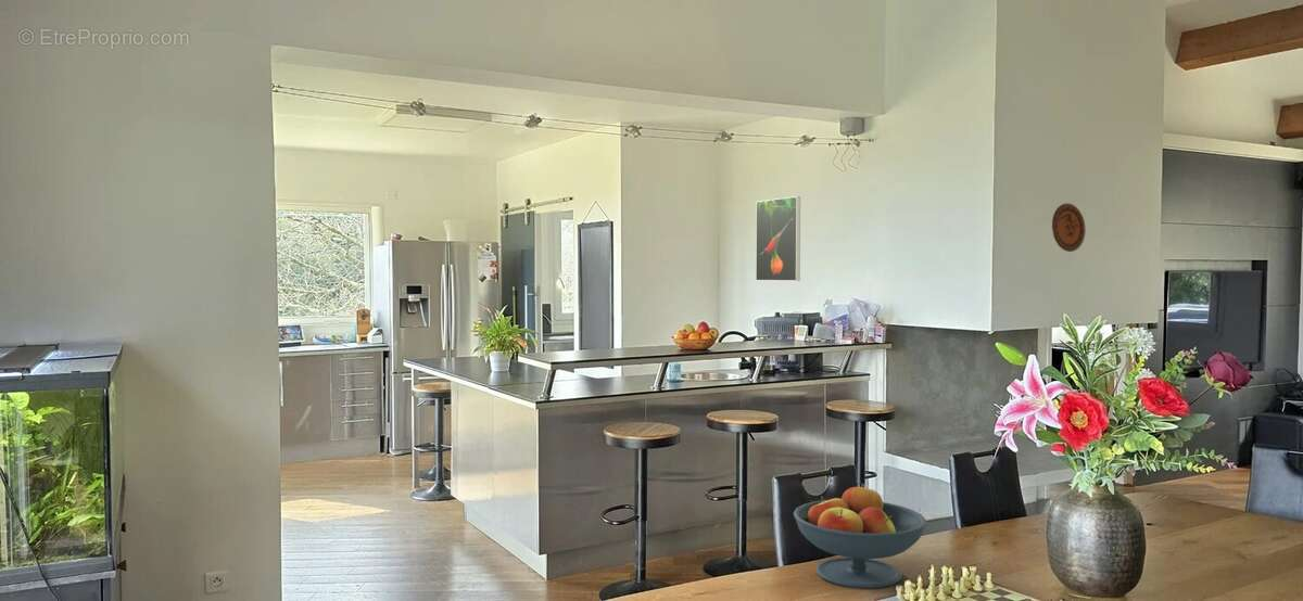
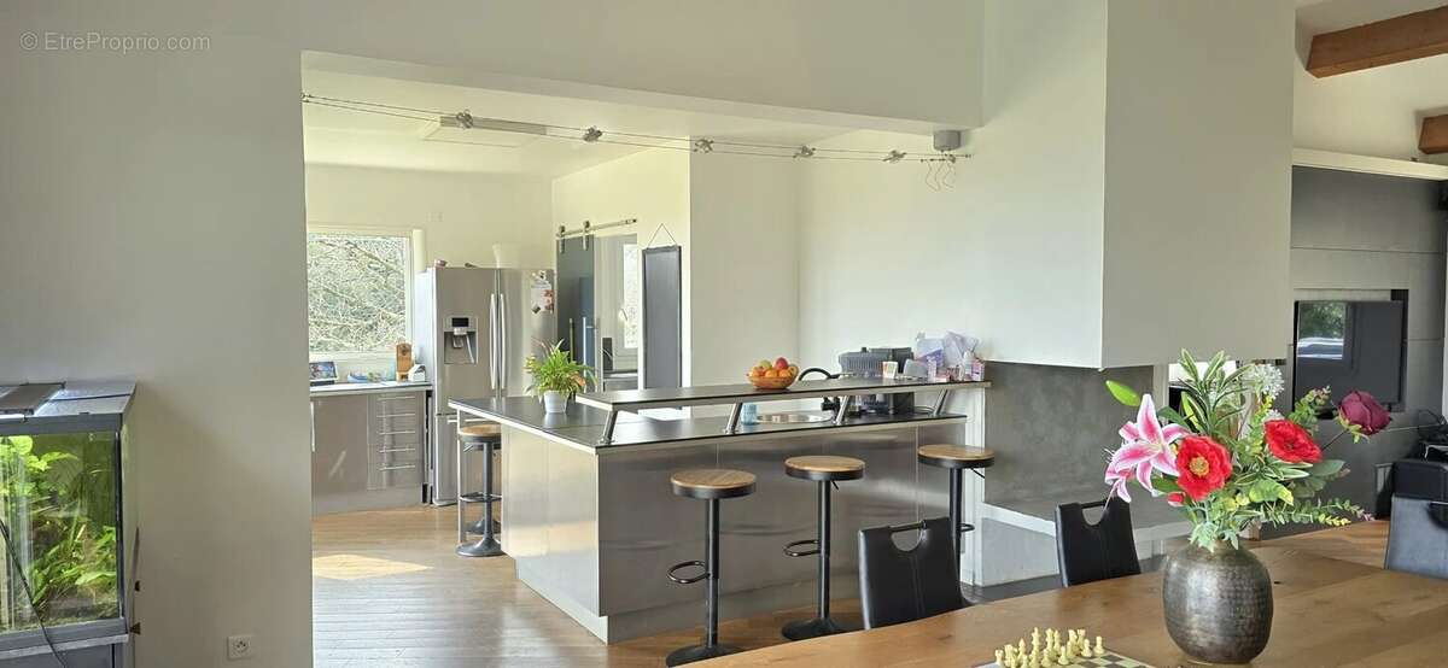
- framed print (776, 240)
- decorative plate (1067, 227)
- fruit bowl (858, 534)
